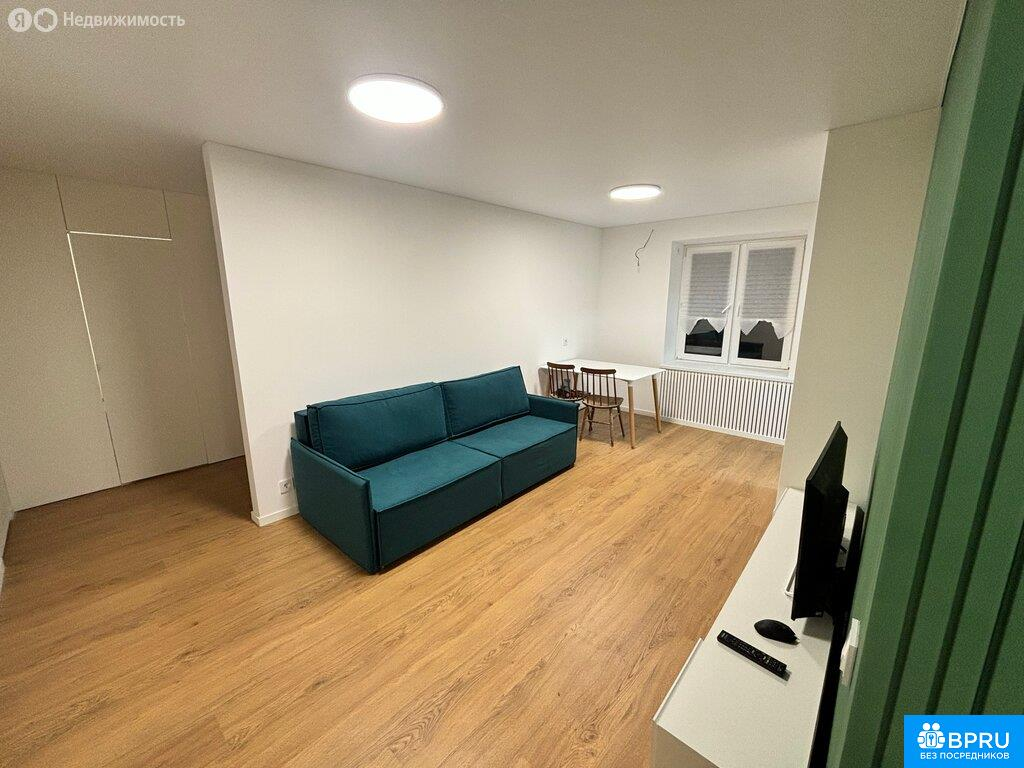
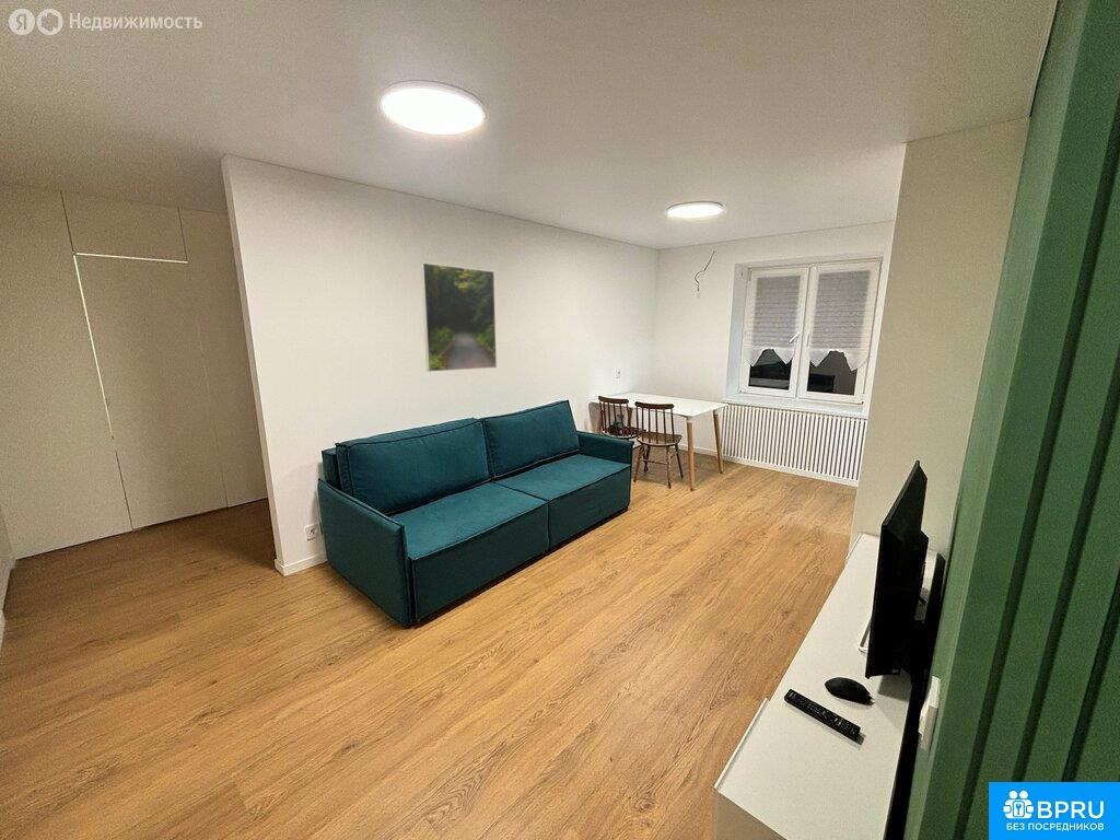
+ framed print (462, 319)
